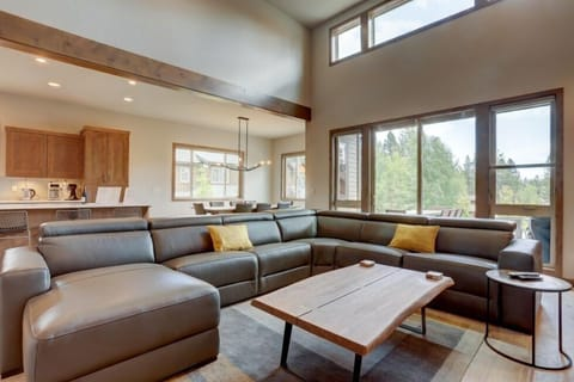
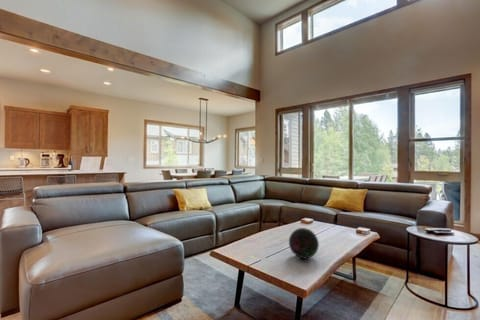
+ decorative orb (303, 242)
